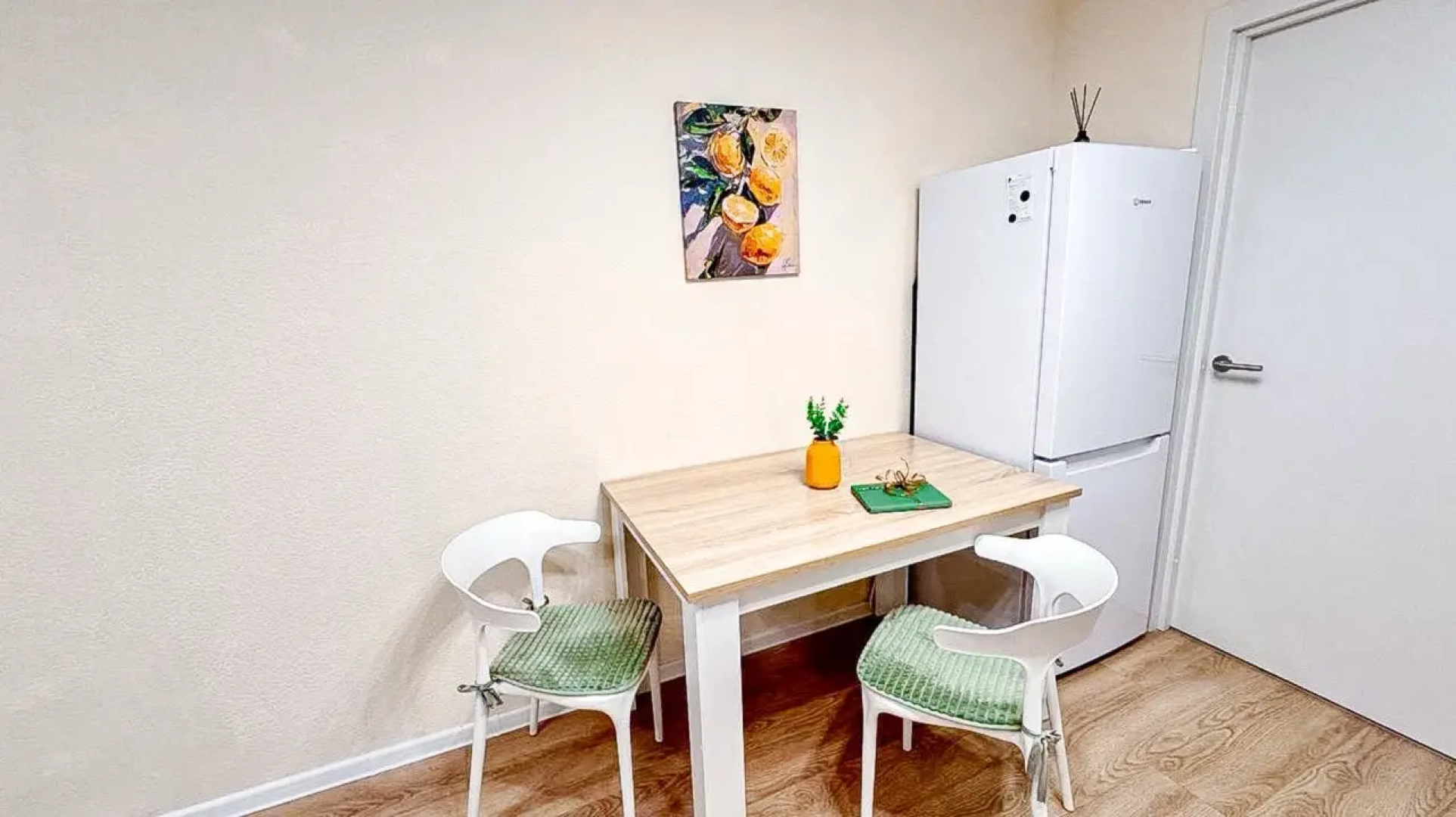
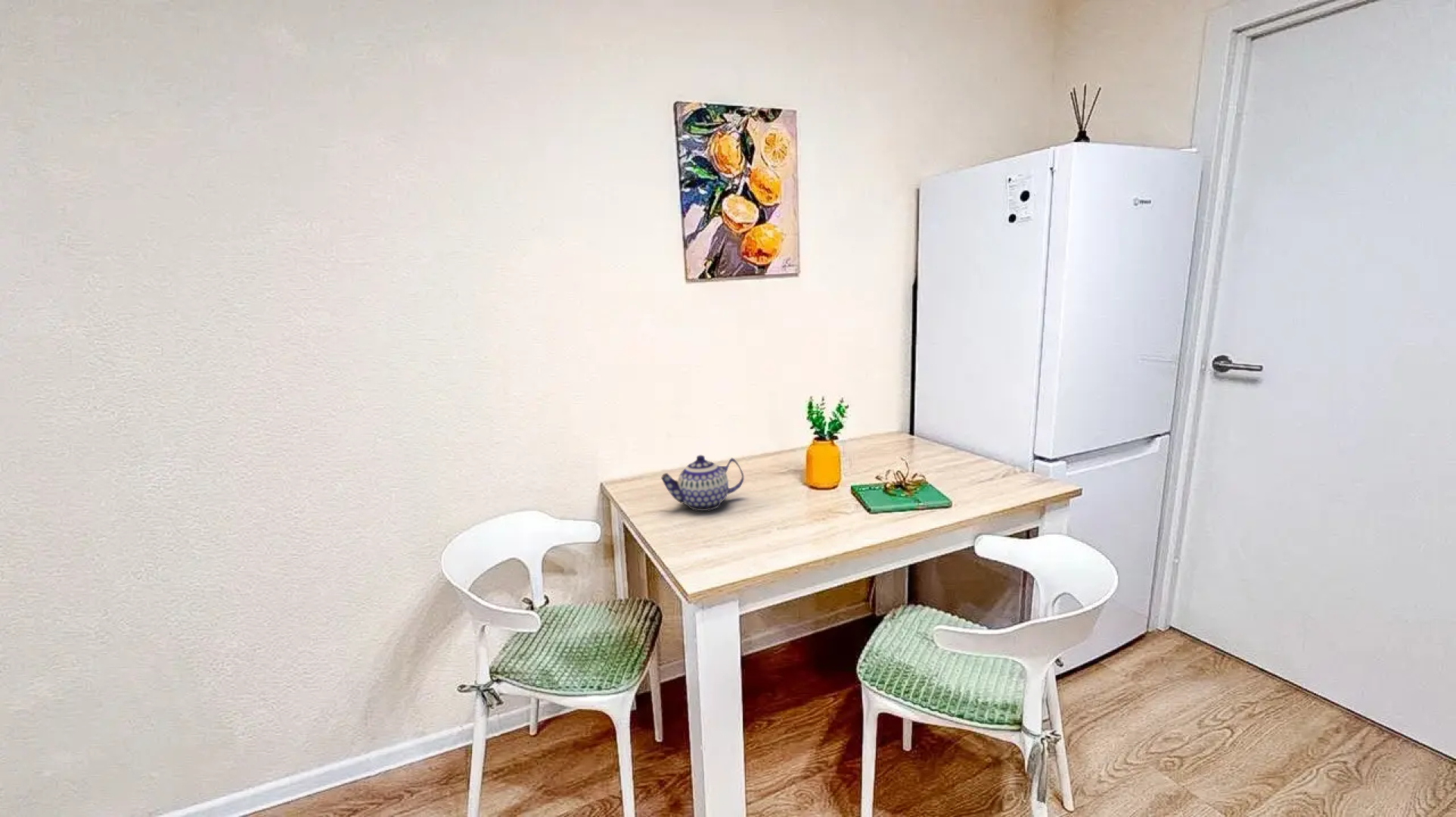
+ teapot (703, 480)
